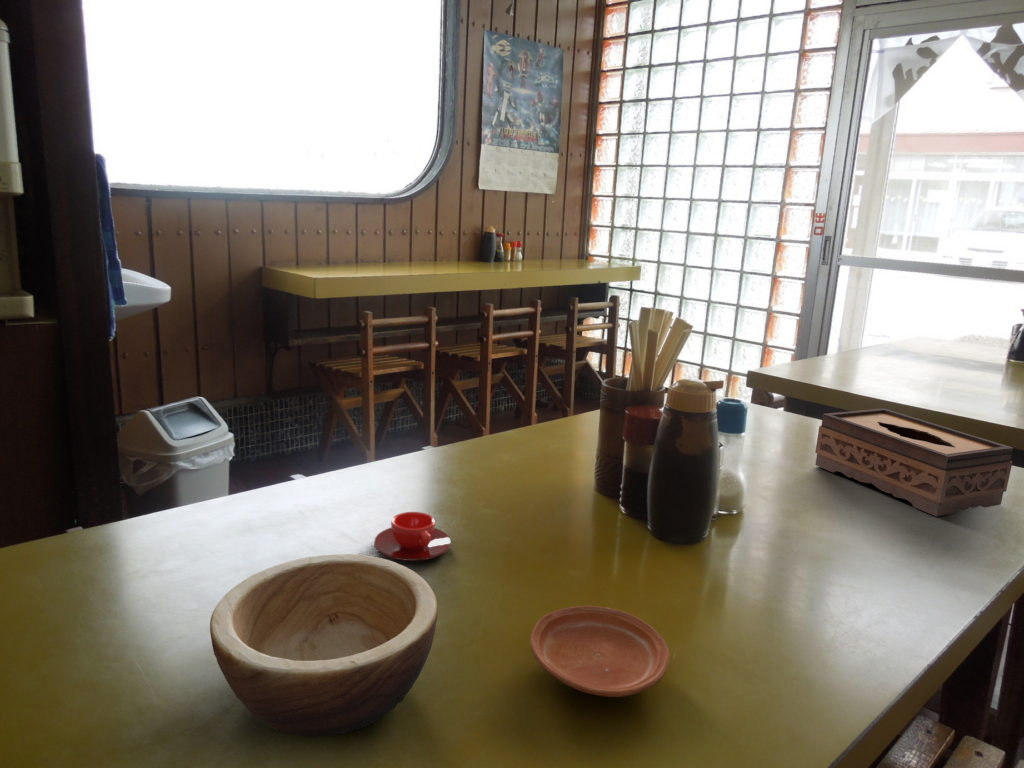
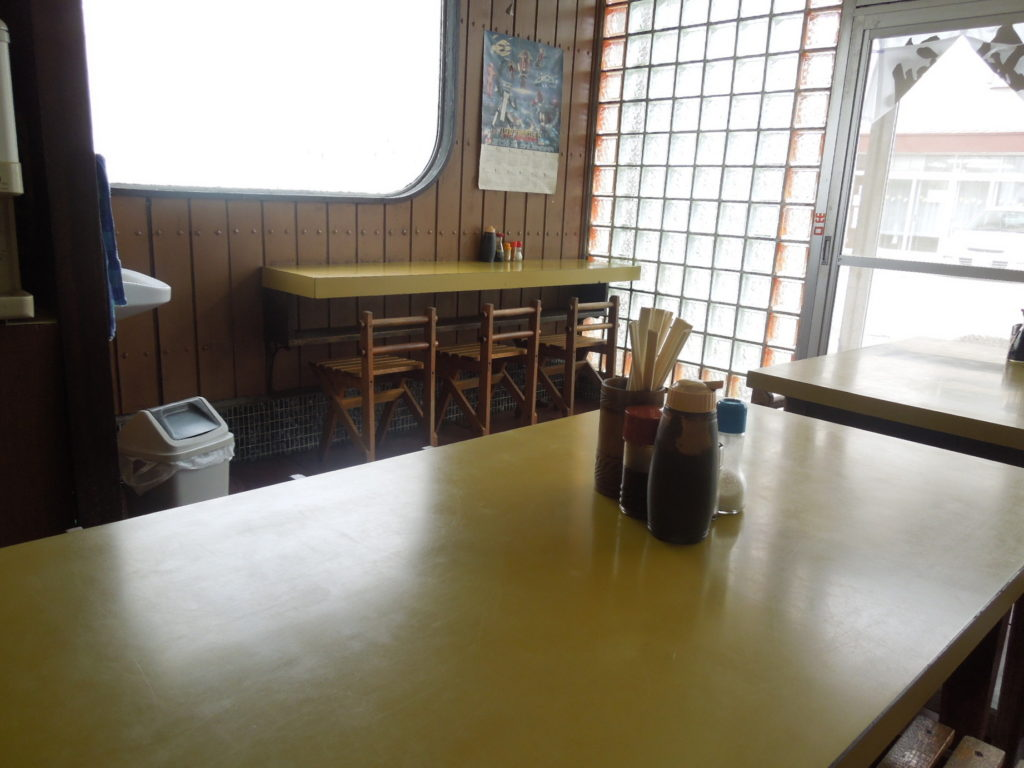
- teacup (412, 533)
- tissue box (907, 456)
- plate (598, 656)
- bowl (328, 646)
